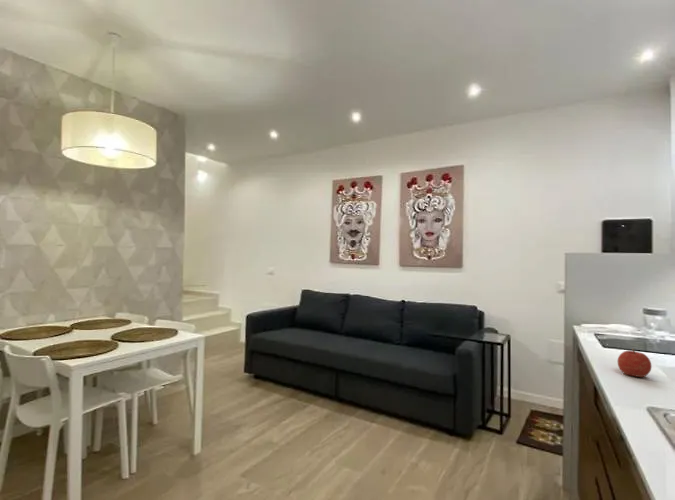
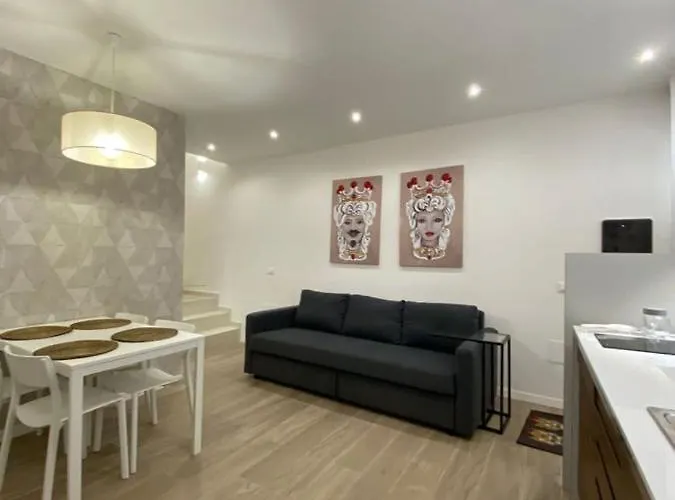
- fruit (633, 361)
